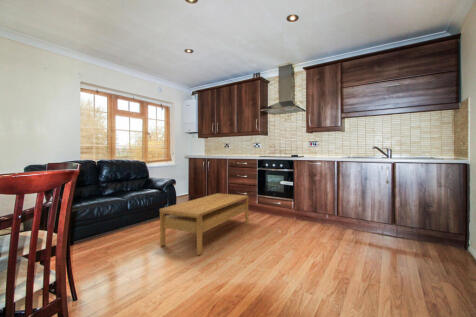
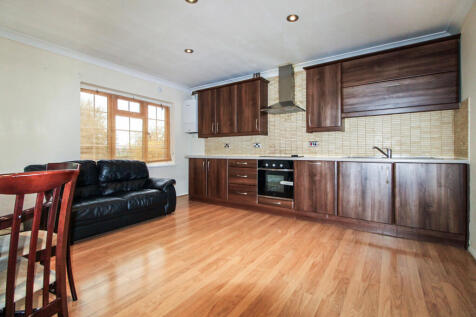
- coffee table (210, 217)
